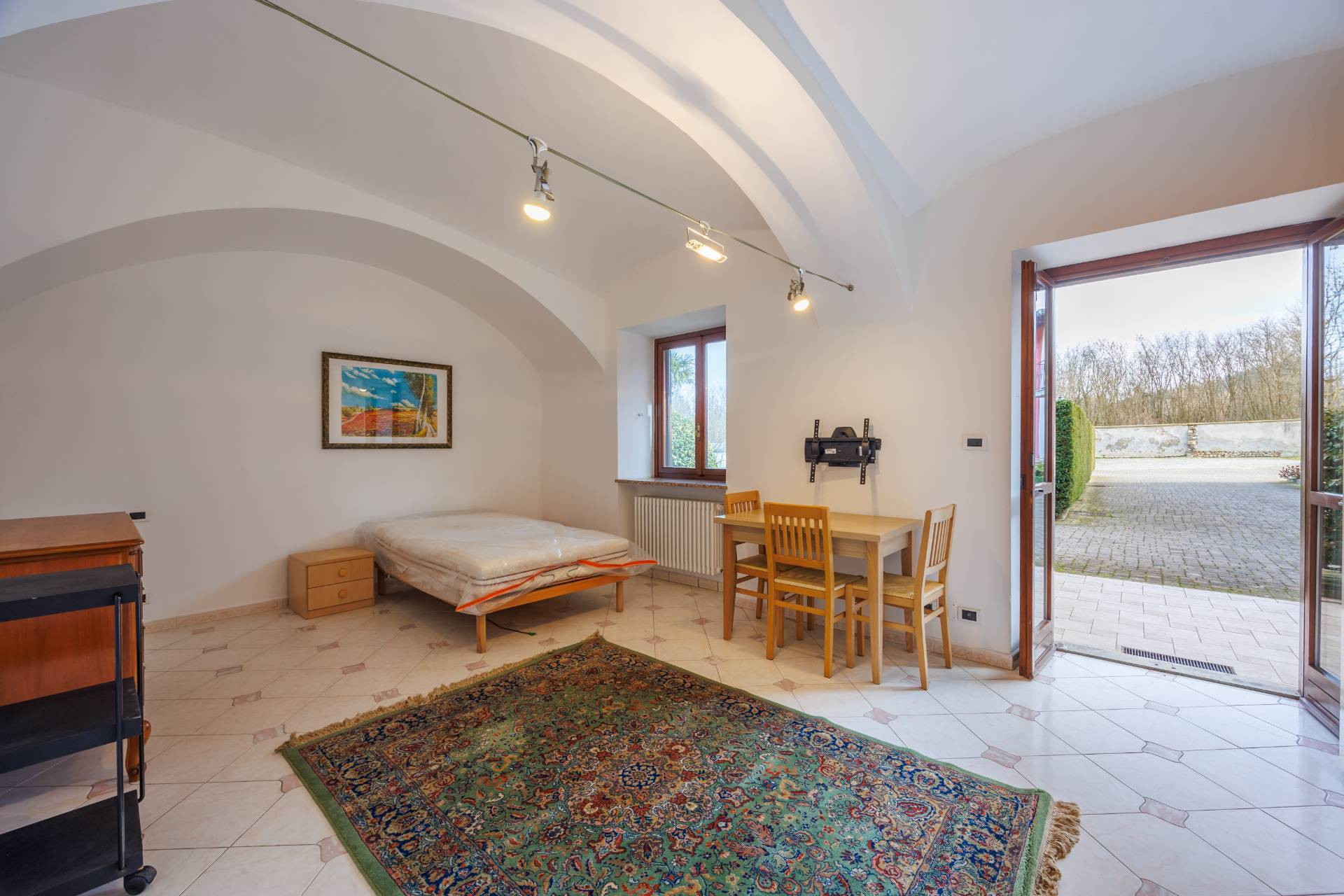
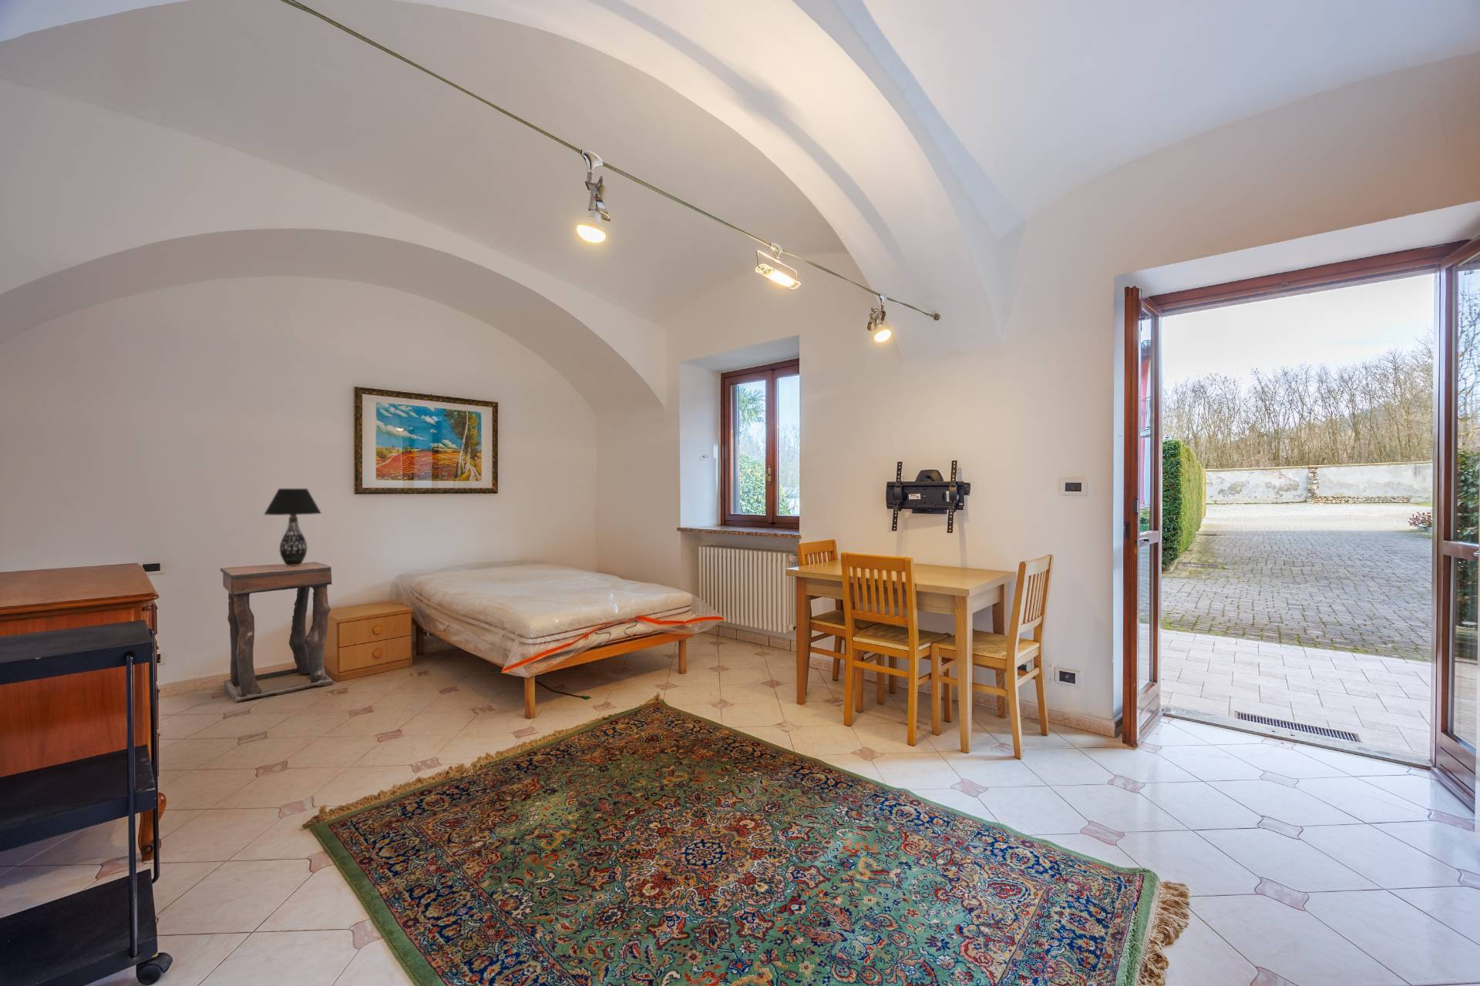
+ table lamp (293, 526)
+ side table (292, 626)
